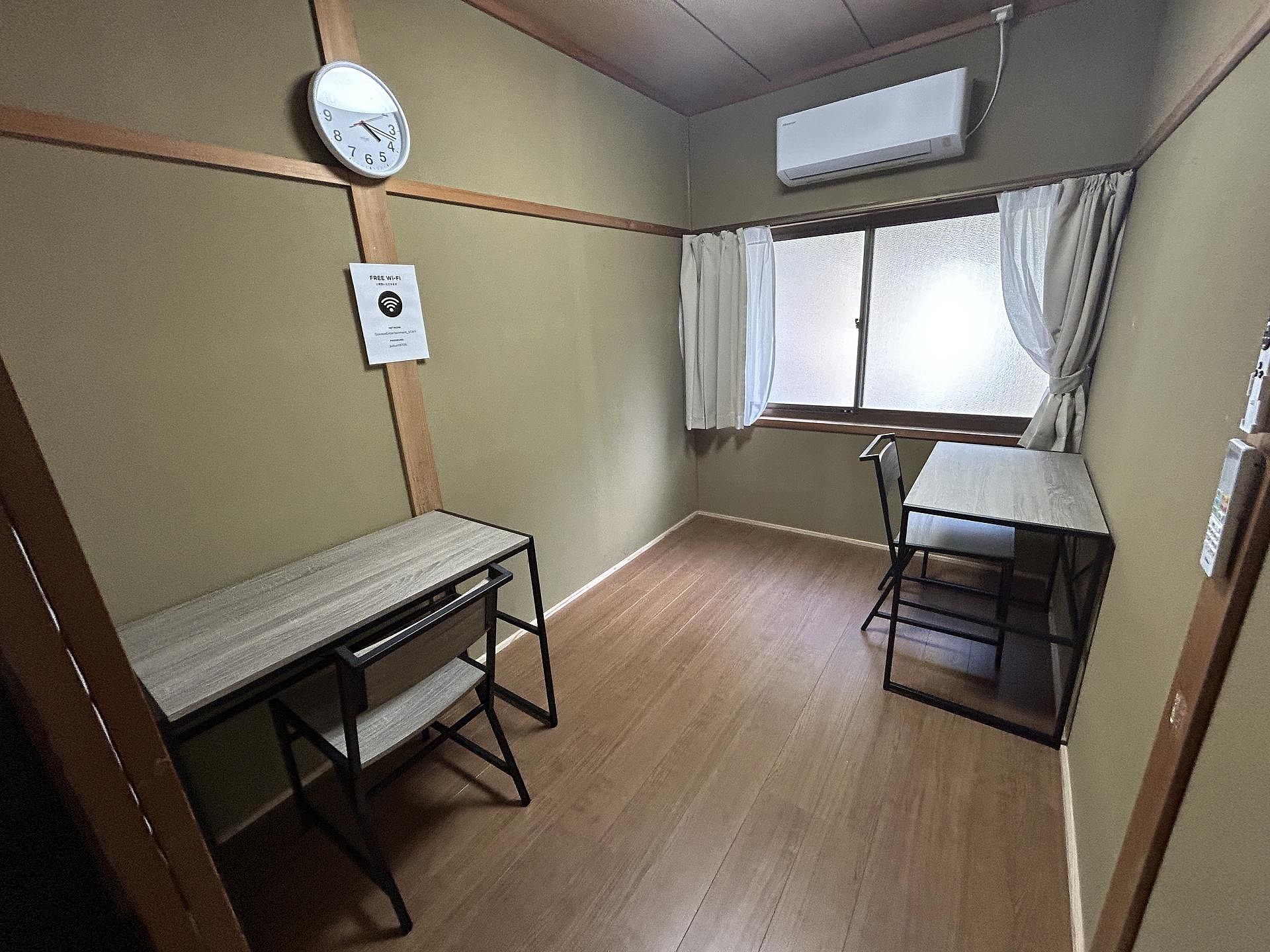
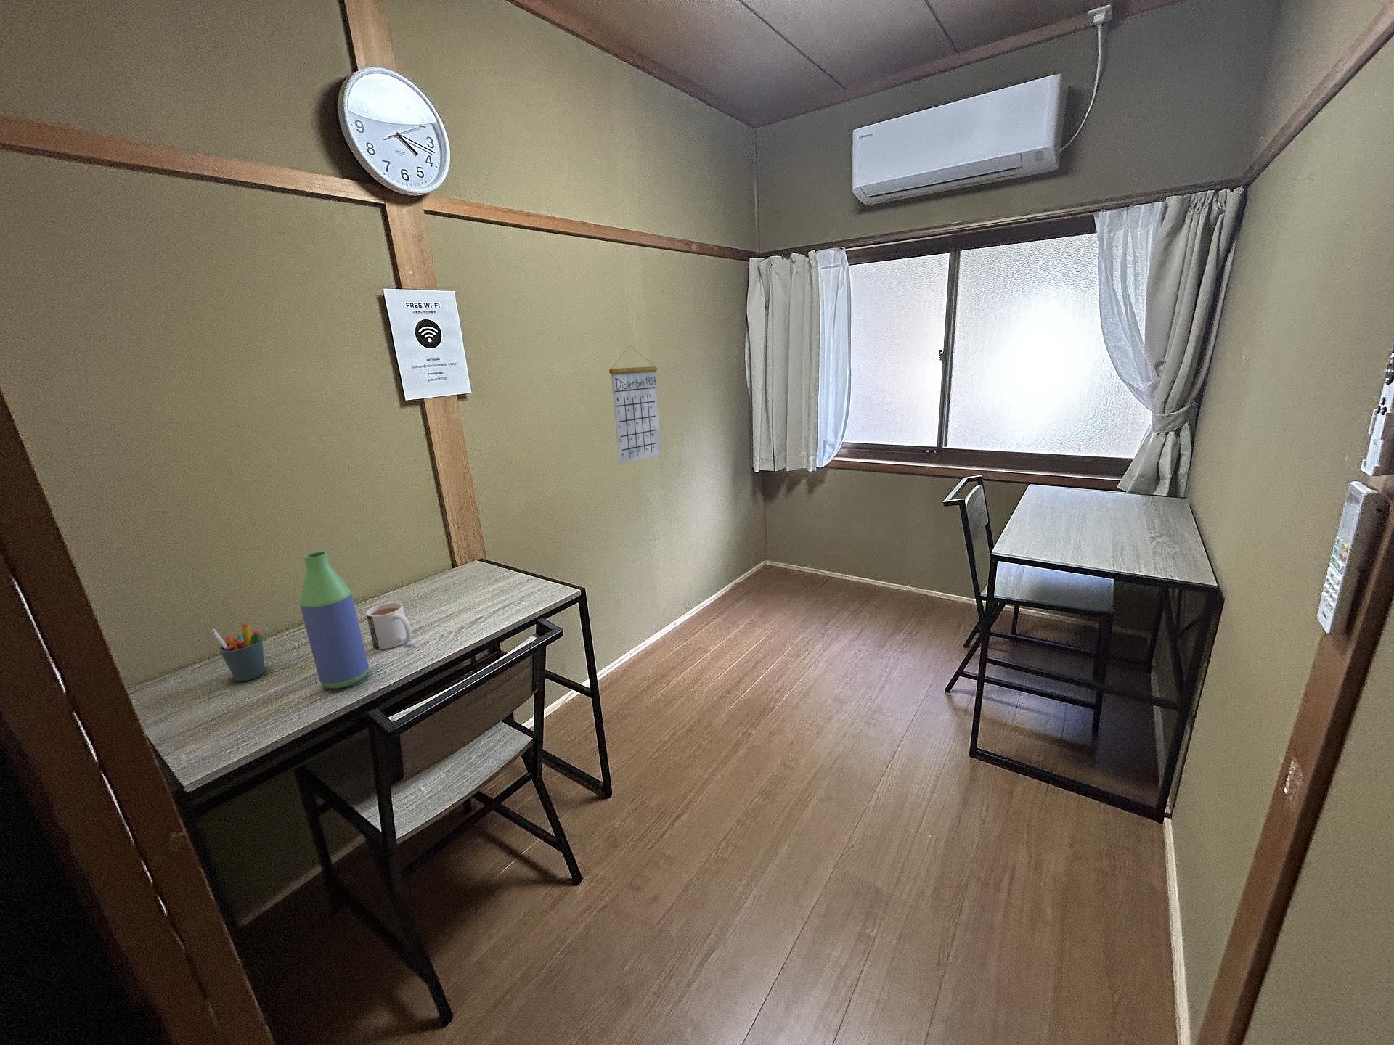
+ mug (393, 627)
+ bottle (331, 619)
+ pen holder (244, 650)
+ calendar (636, 403)
